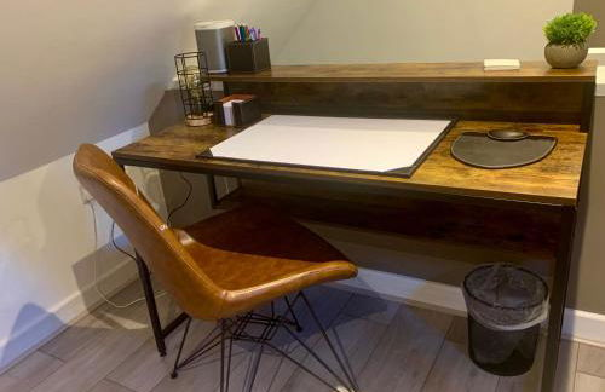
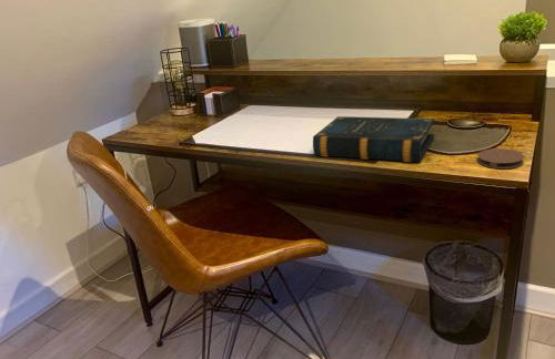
+ book (374, 136)
+ coaster (500, 157)
